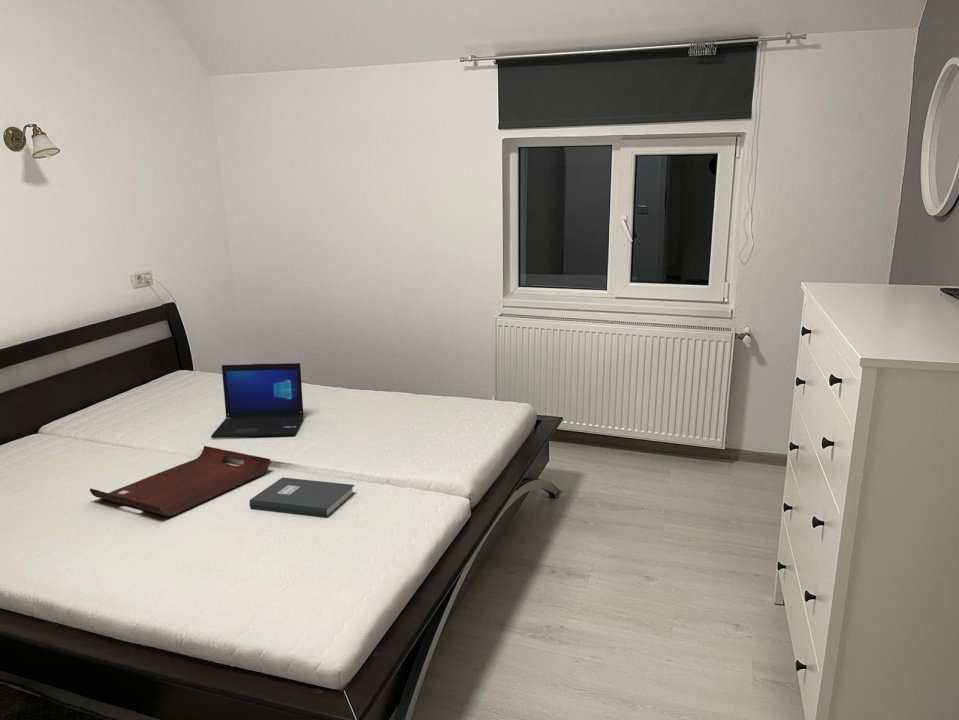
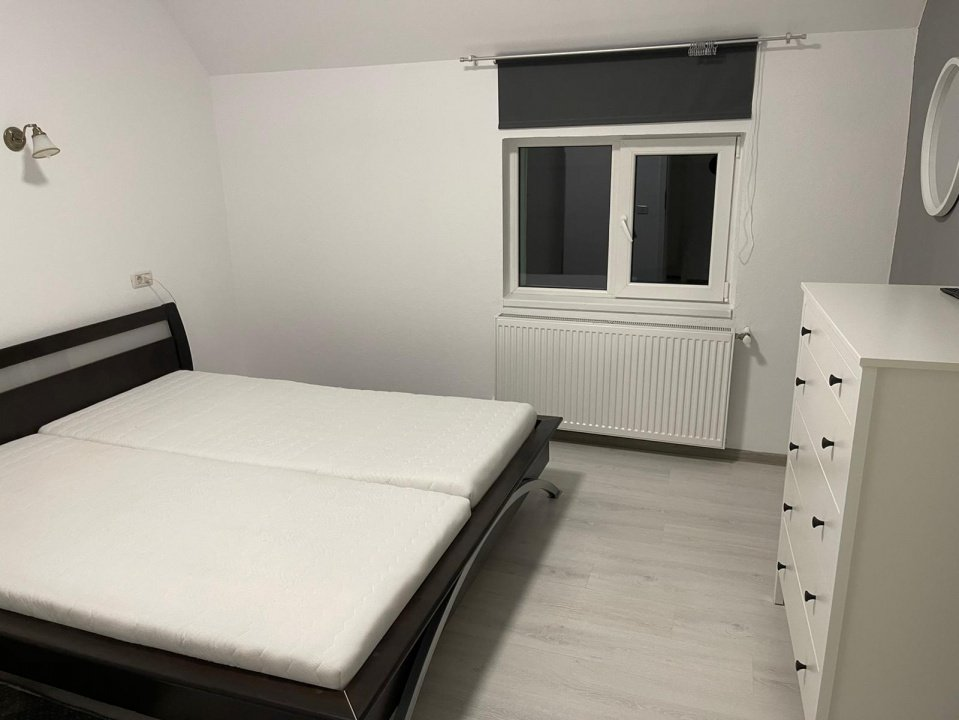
- book (303, 496)
- serving tray (185, 479)
- laptop (257, 399)
